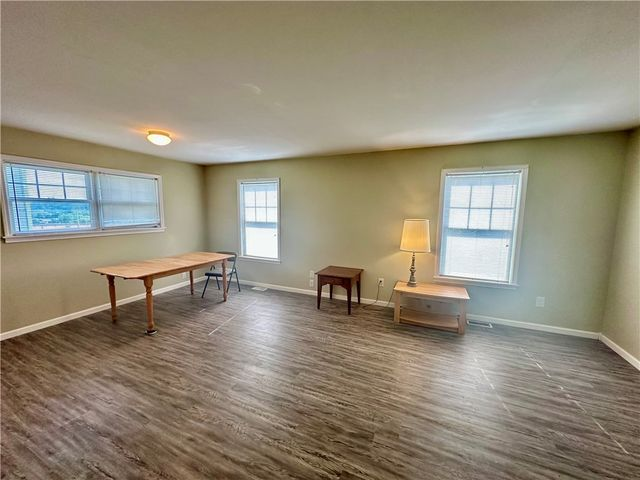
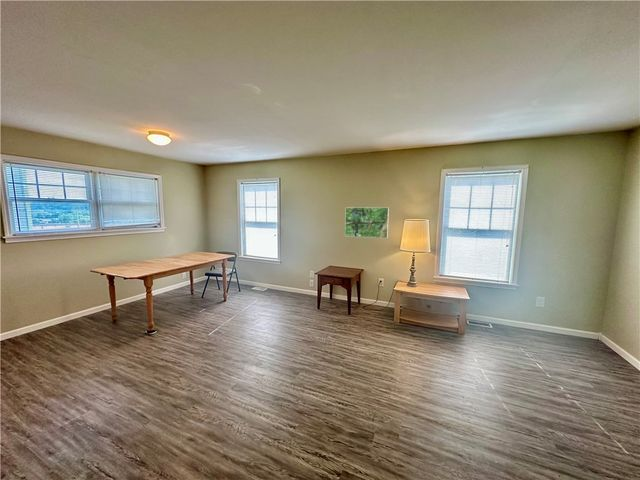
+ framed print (366, 222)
